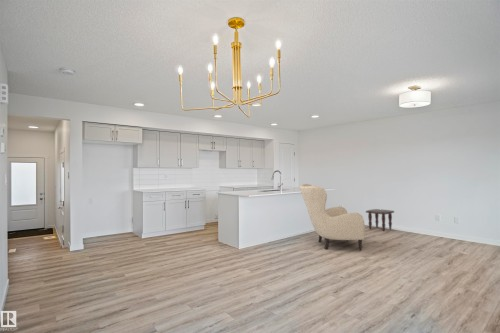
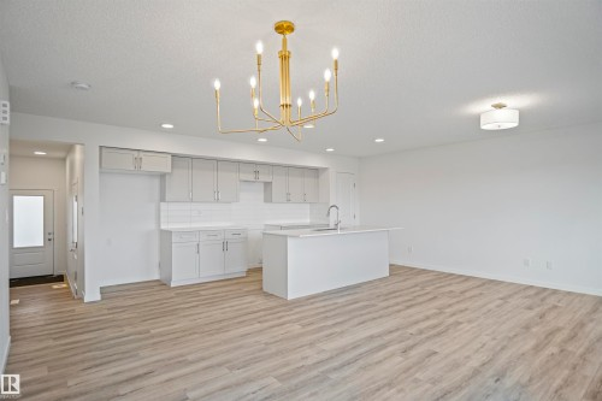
- chair (328, 214)
- music stool (378, 221)
